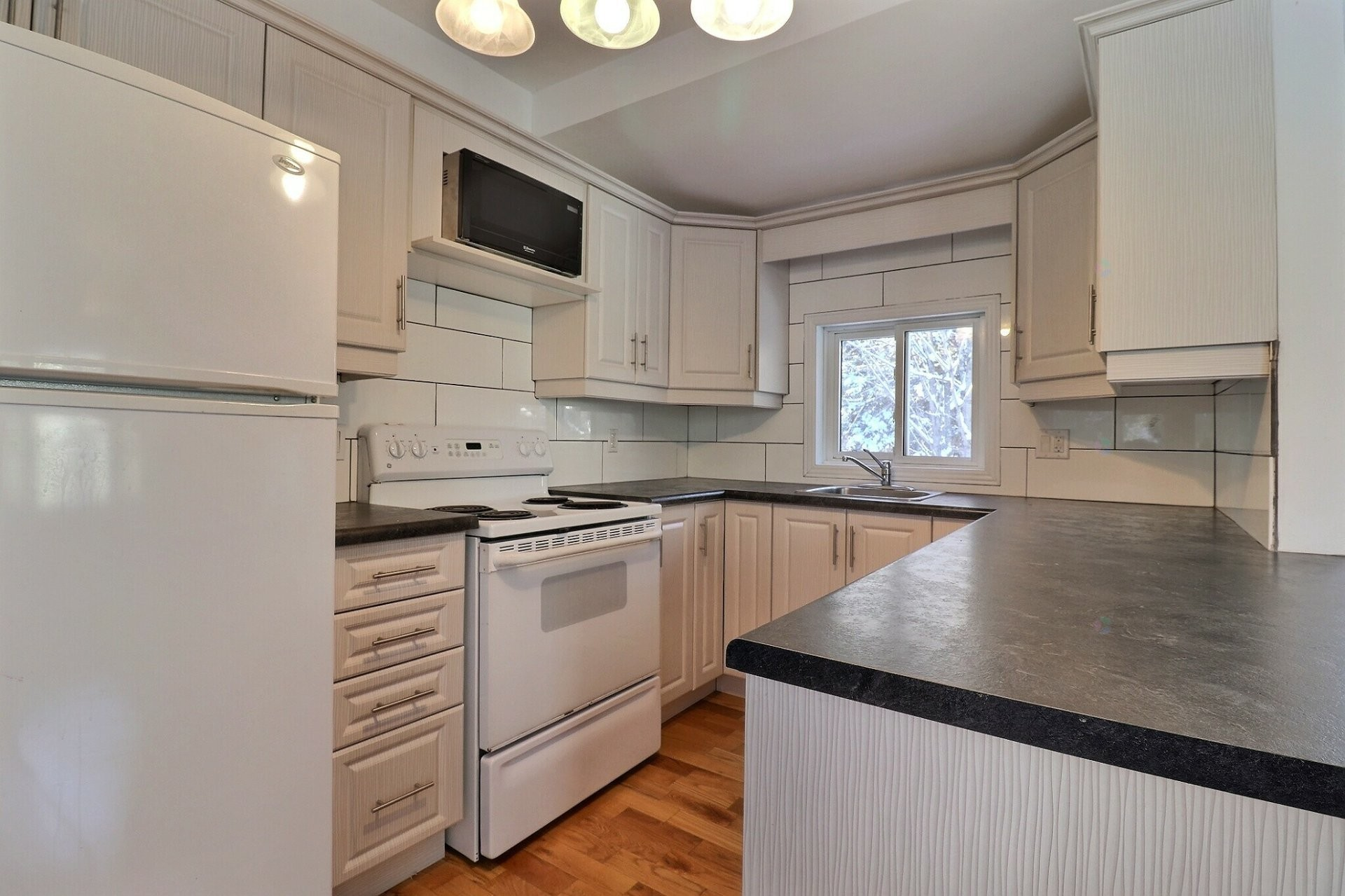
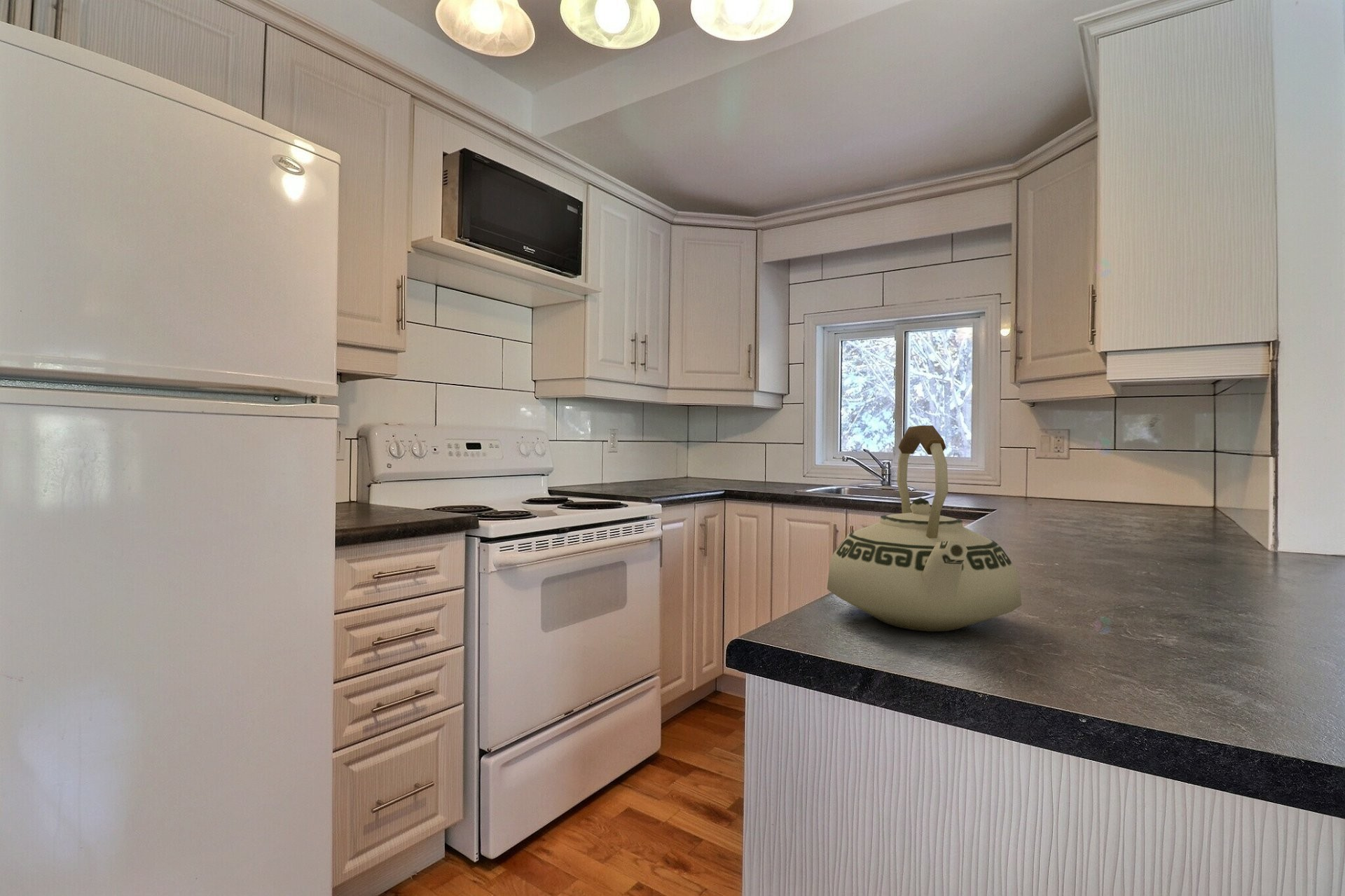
+ teakettle (925, 525)
